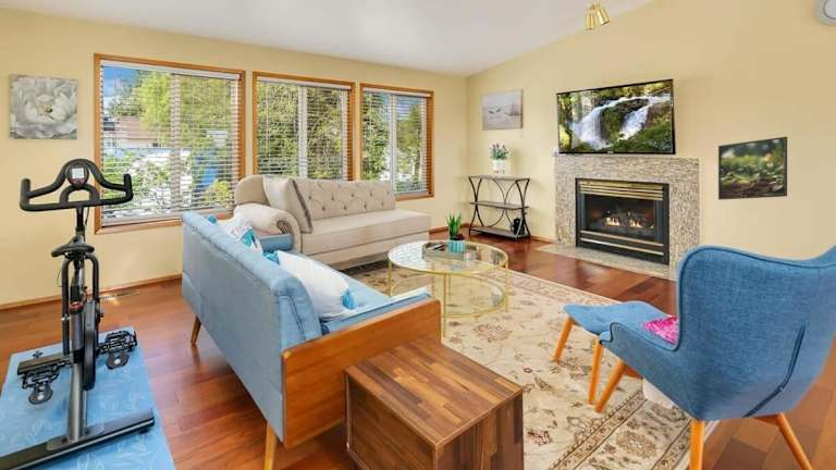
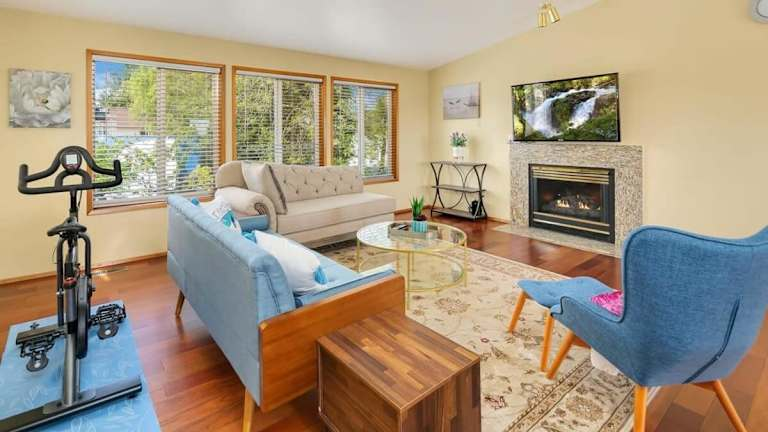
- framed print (751, 170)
